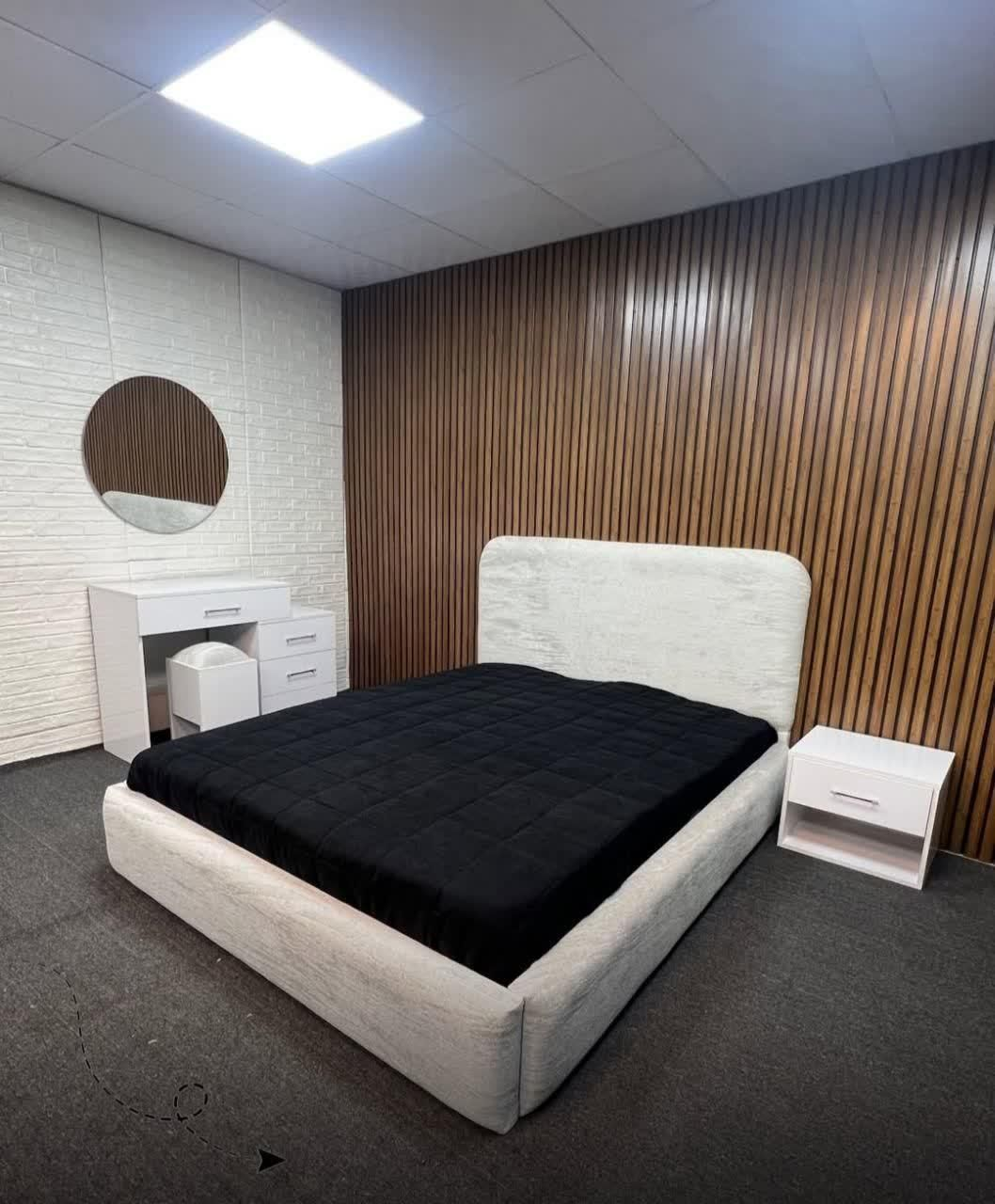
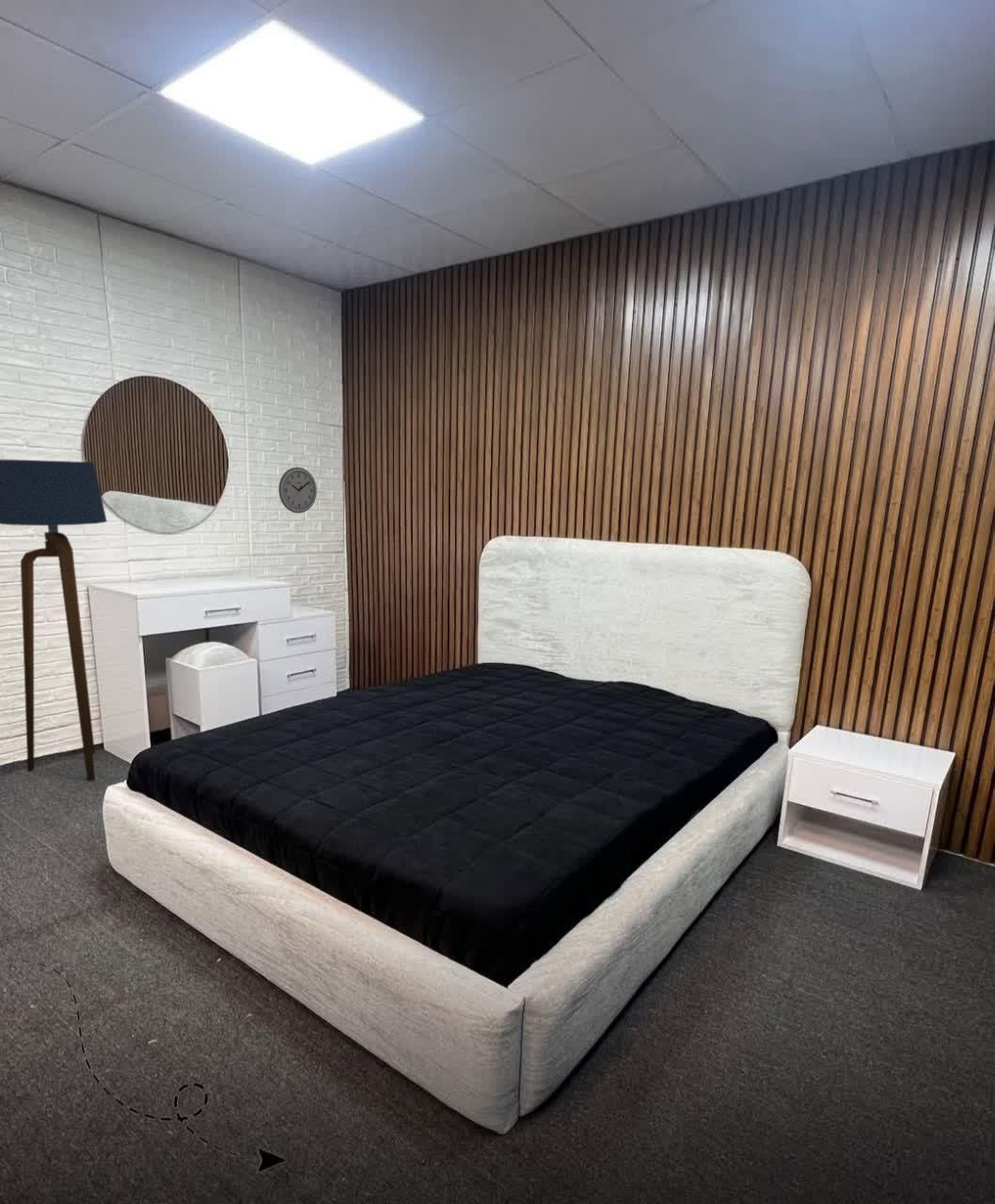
+ floor lamp (67, 622)
+ wall clock (298, 490)
